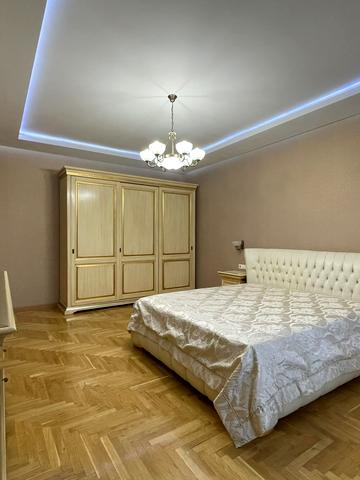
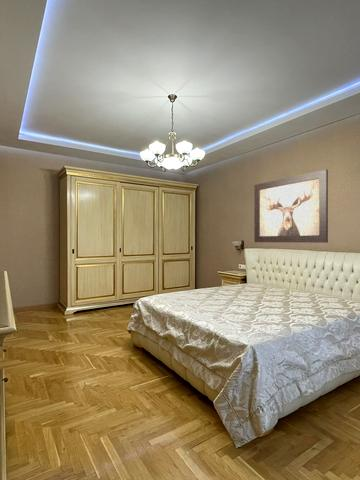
+ wall art (286, 210)
